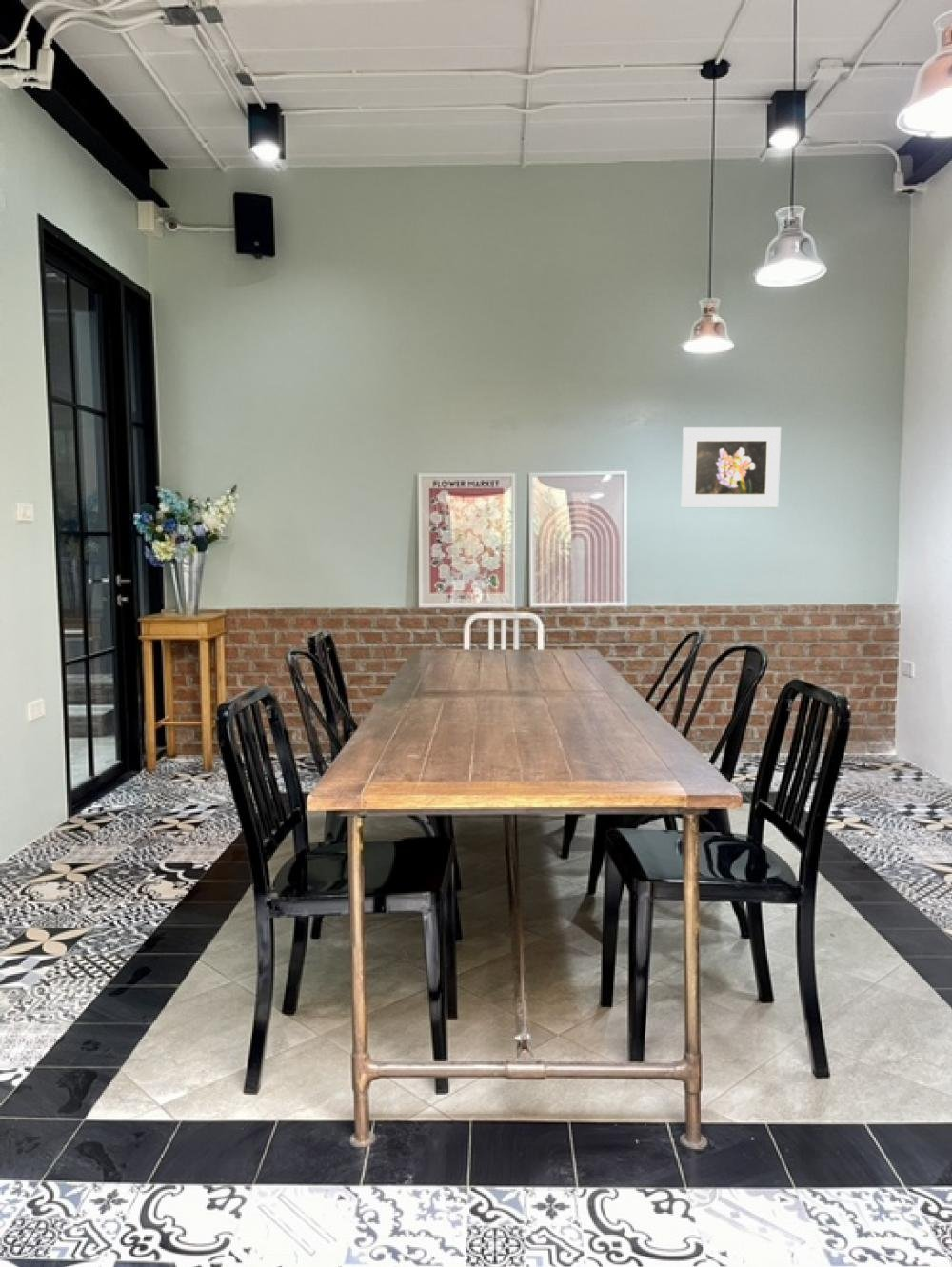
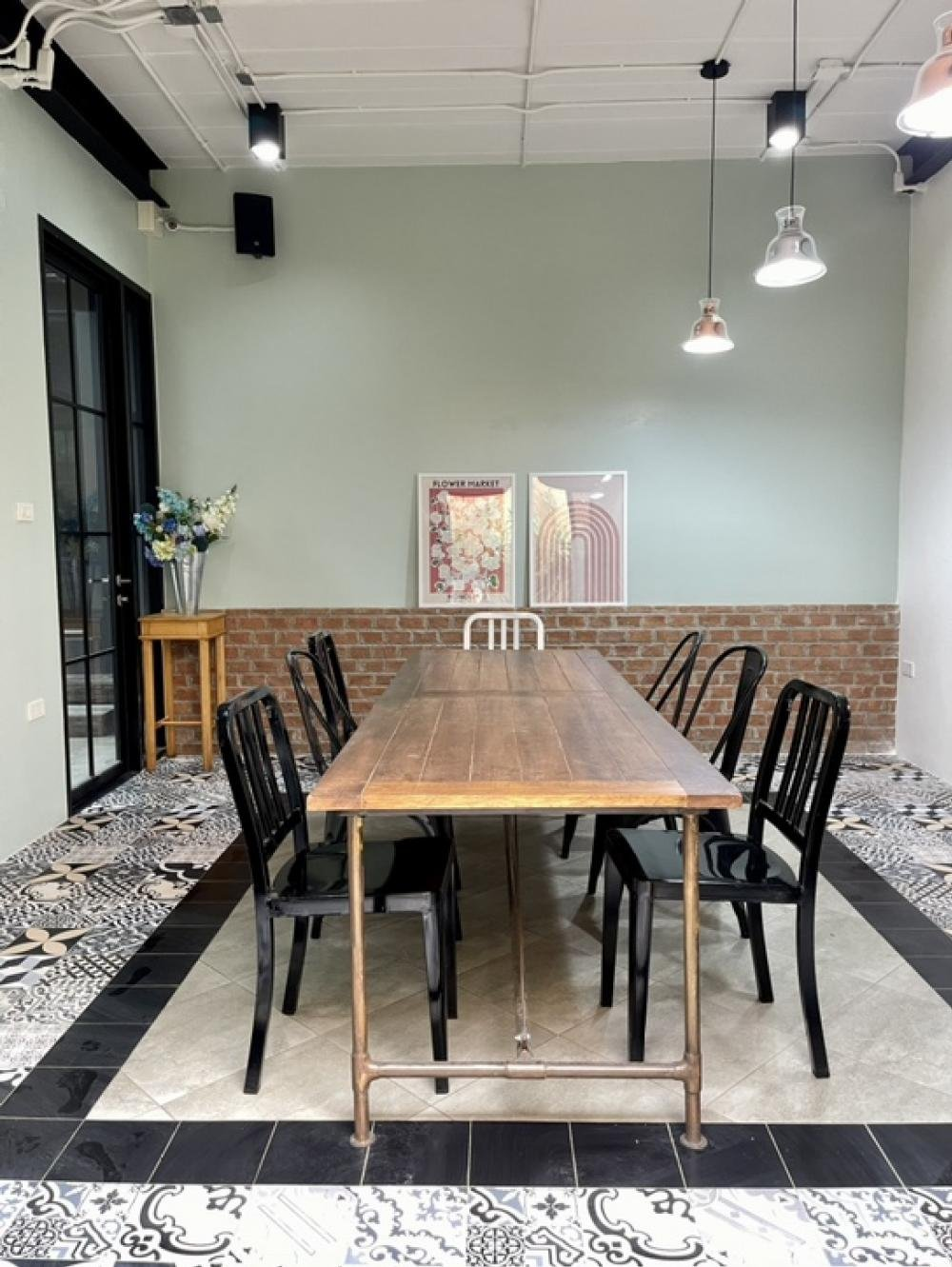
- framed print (730, 467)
